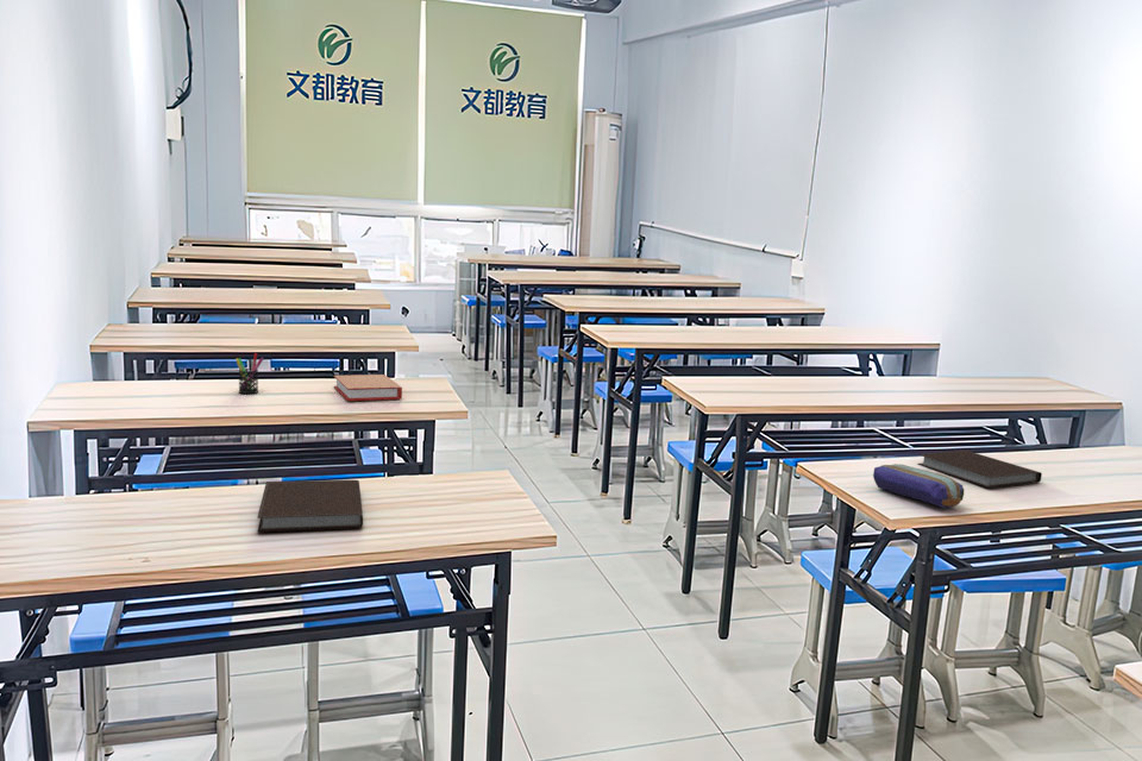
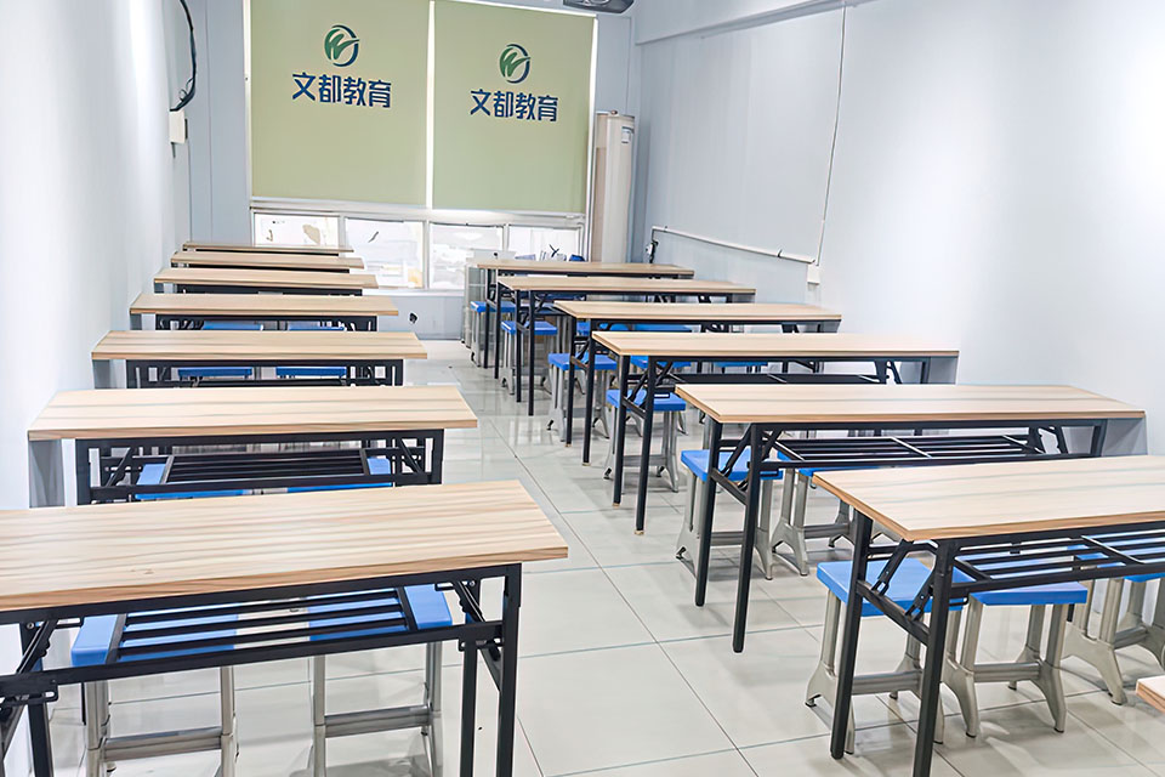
- pen holder (247, 371)
- pencil case (916, 484)
- book (366, 386)
- notebook (978, 467)
- notebook (312, 503)
